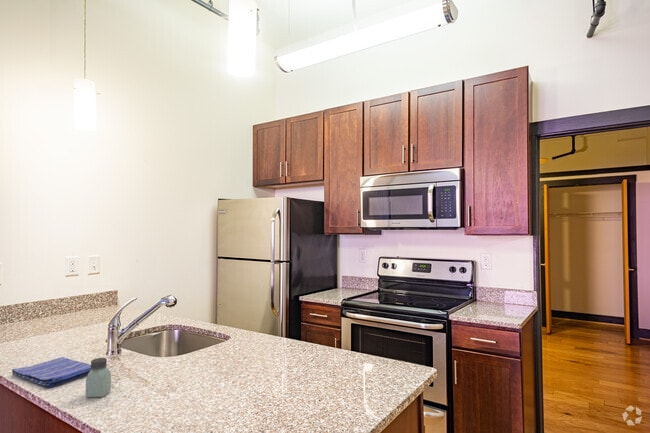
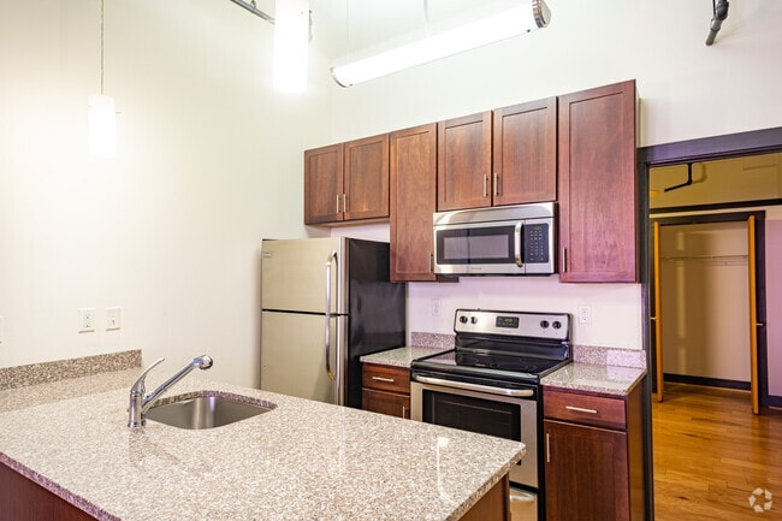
- saltshaker (98, 377)
- dish towel (57, 368)
